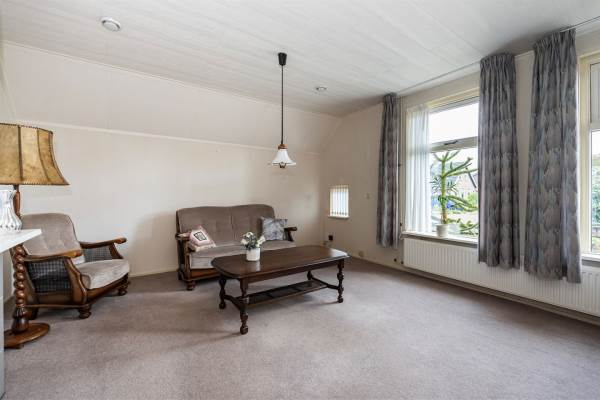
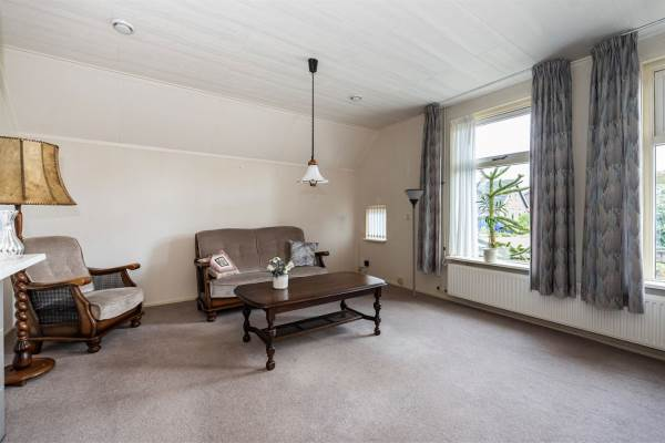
+ floor lamp (413, 243)
